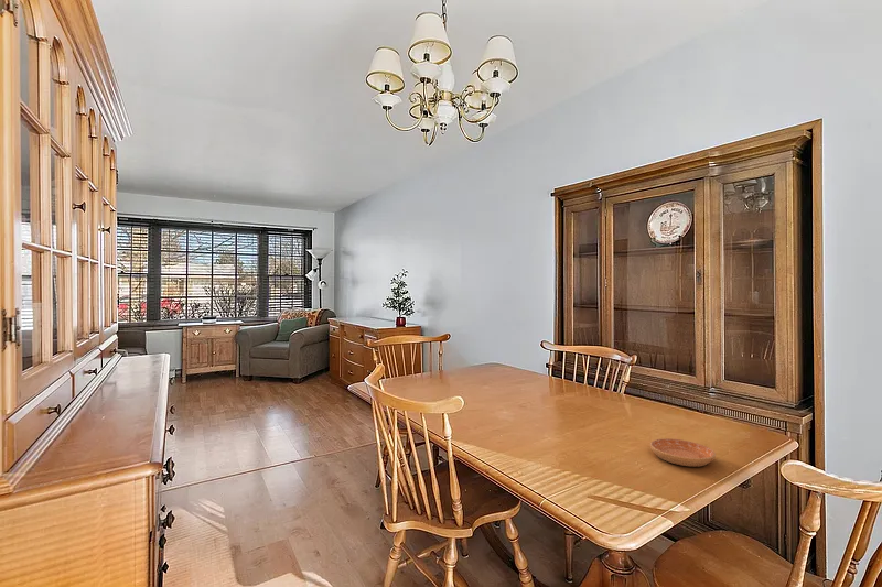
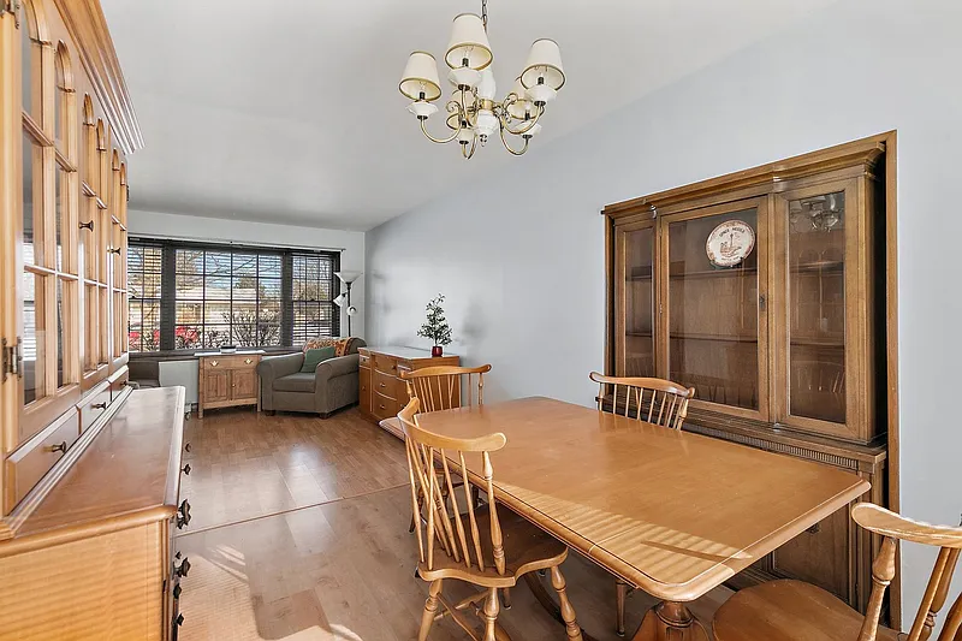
- saucer (681, 453)
